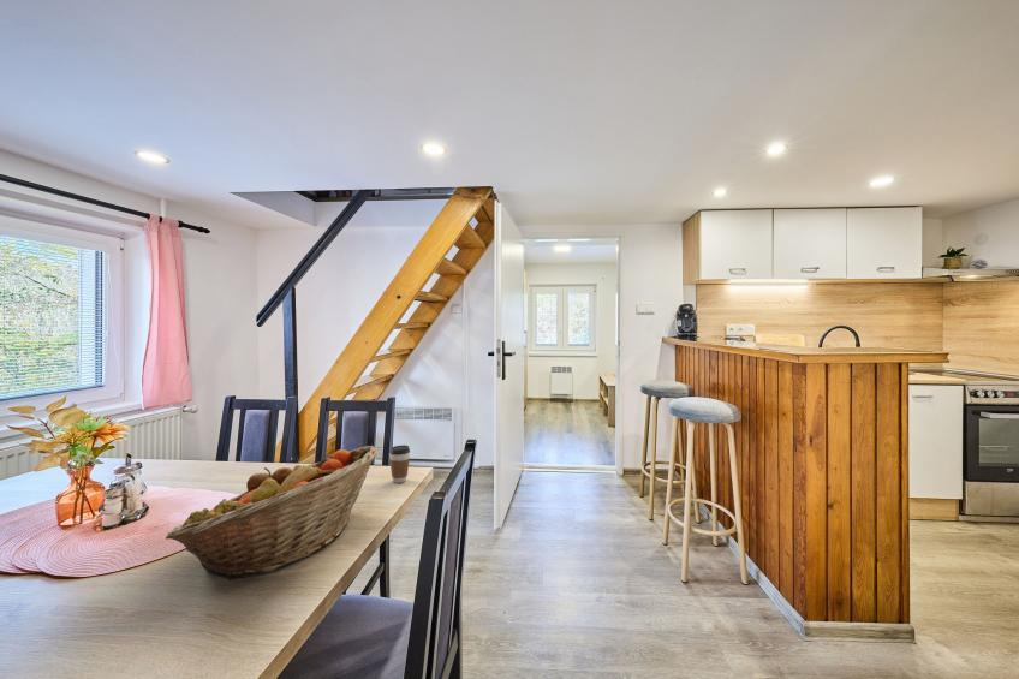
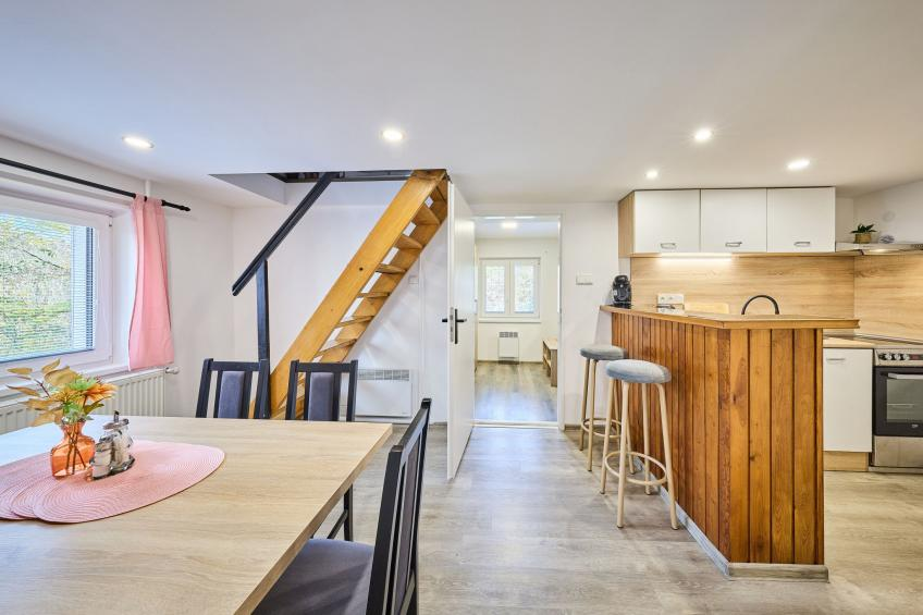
- coffee cup (399, 464)
- fruit basket (290, 498)
